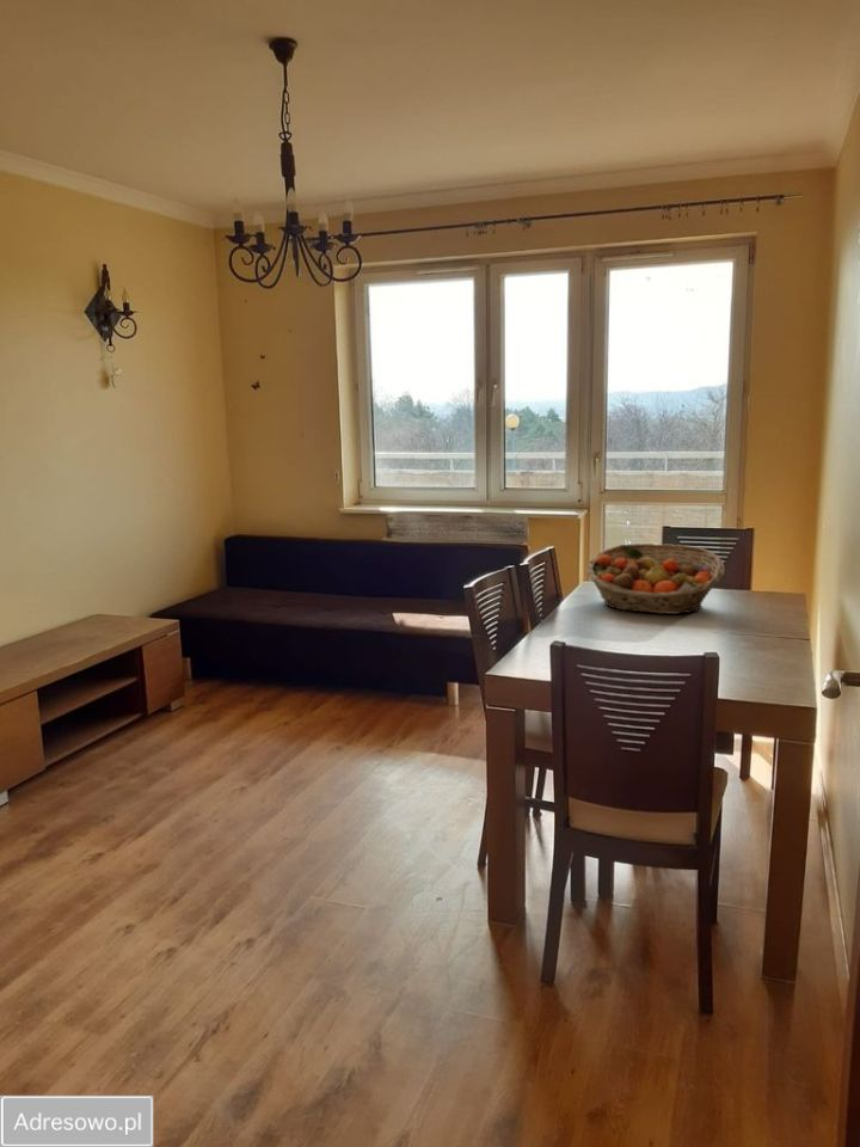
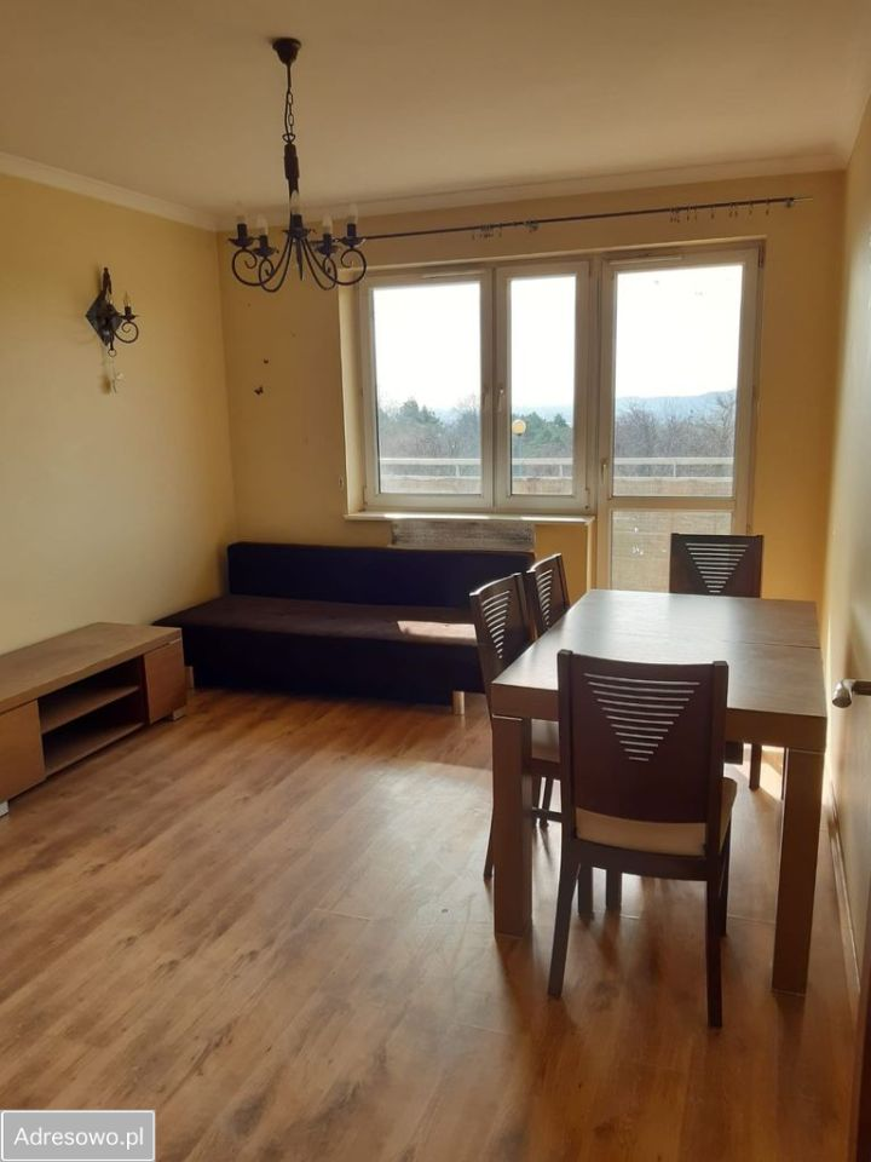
- fruit basket (653, 577)
